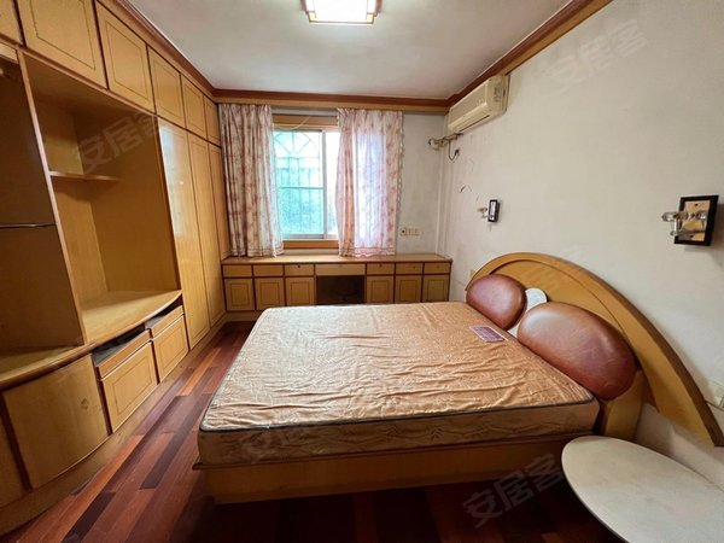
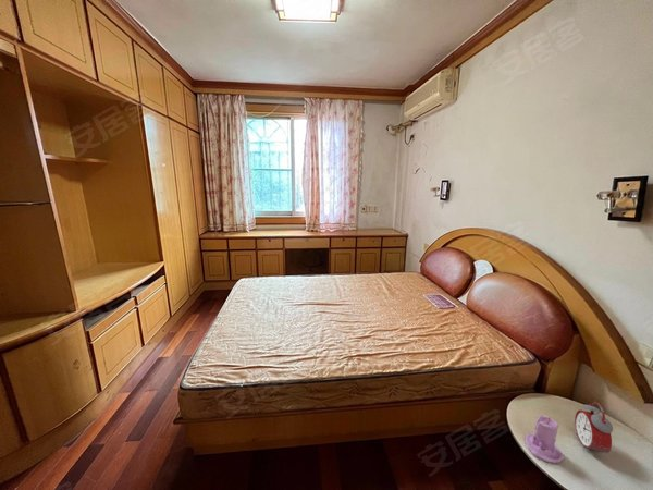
+ alarm clock (593, 425)
+ candle (546, 432)
